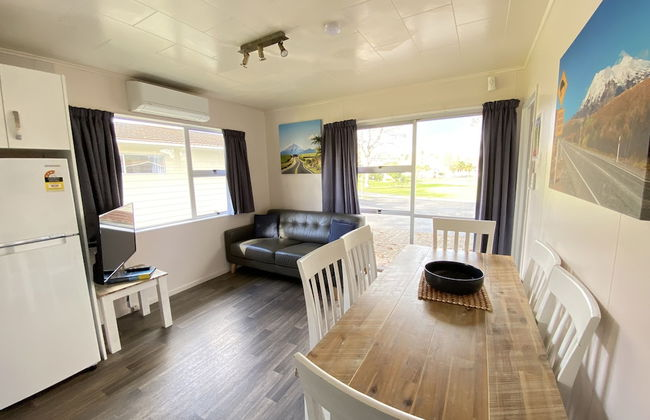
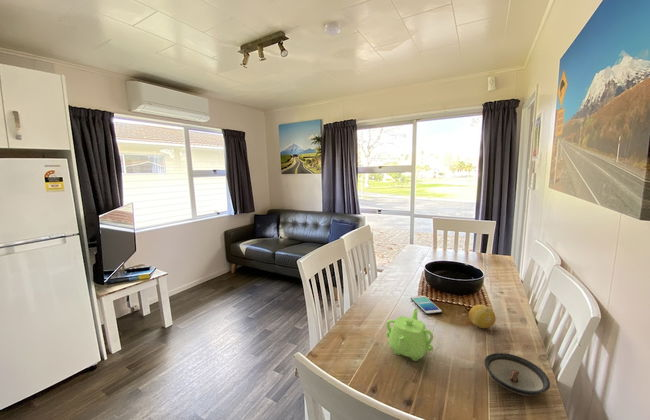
+ saucer (514, 376)
+ teapot (408, 335)
+ fruit (482, 316)
+ smartphone (425, 304)
